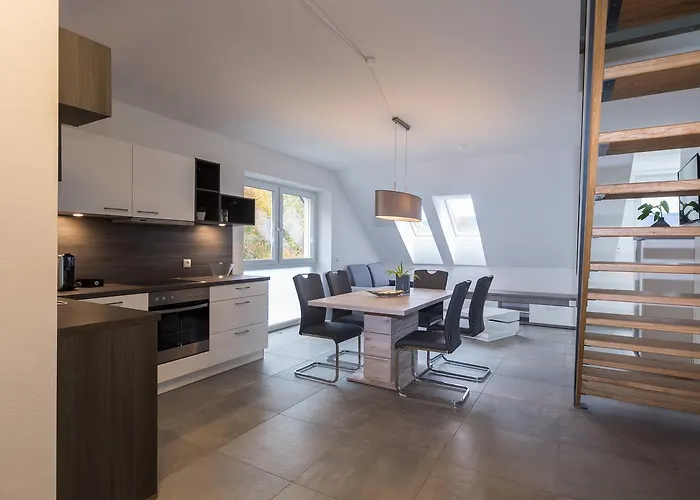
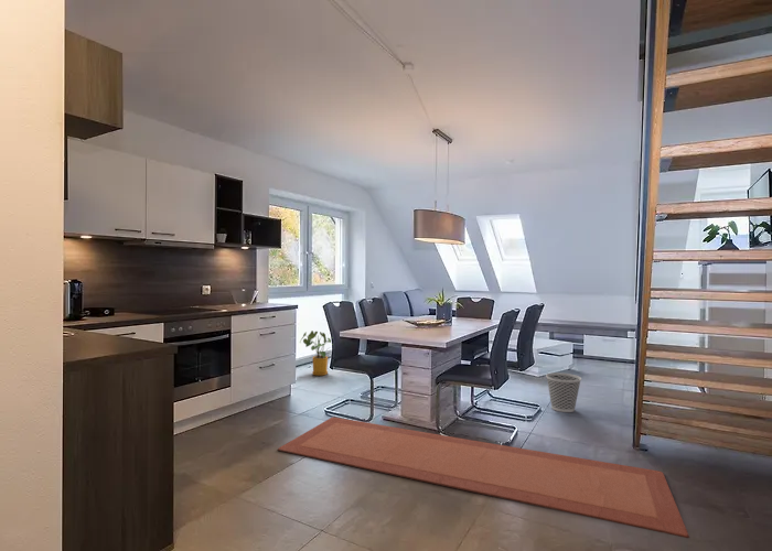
+ rug (460, 460)
+ wastebasket (562, 392)
+ house plant (318, 353)
